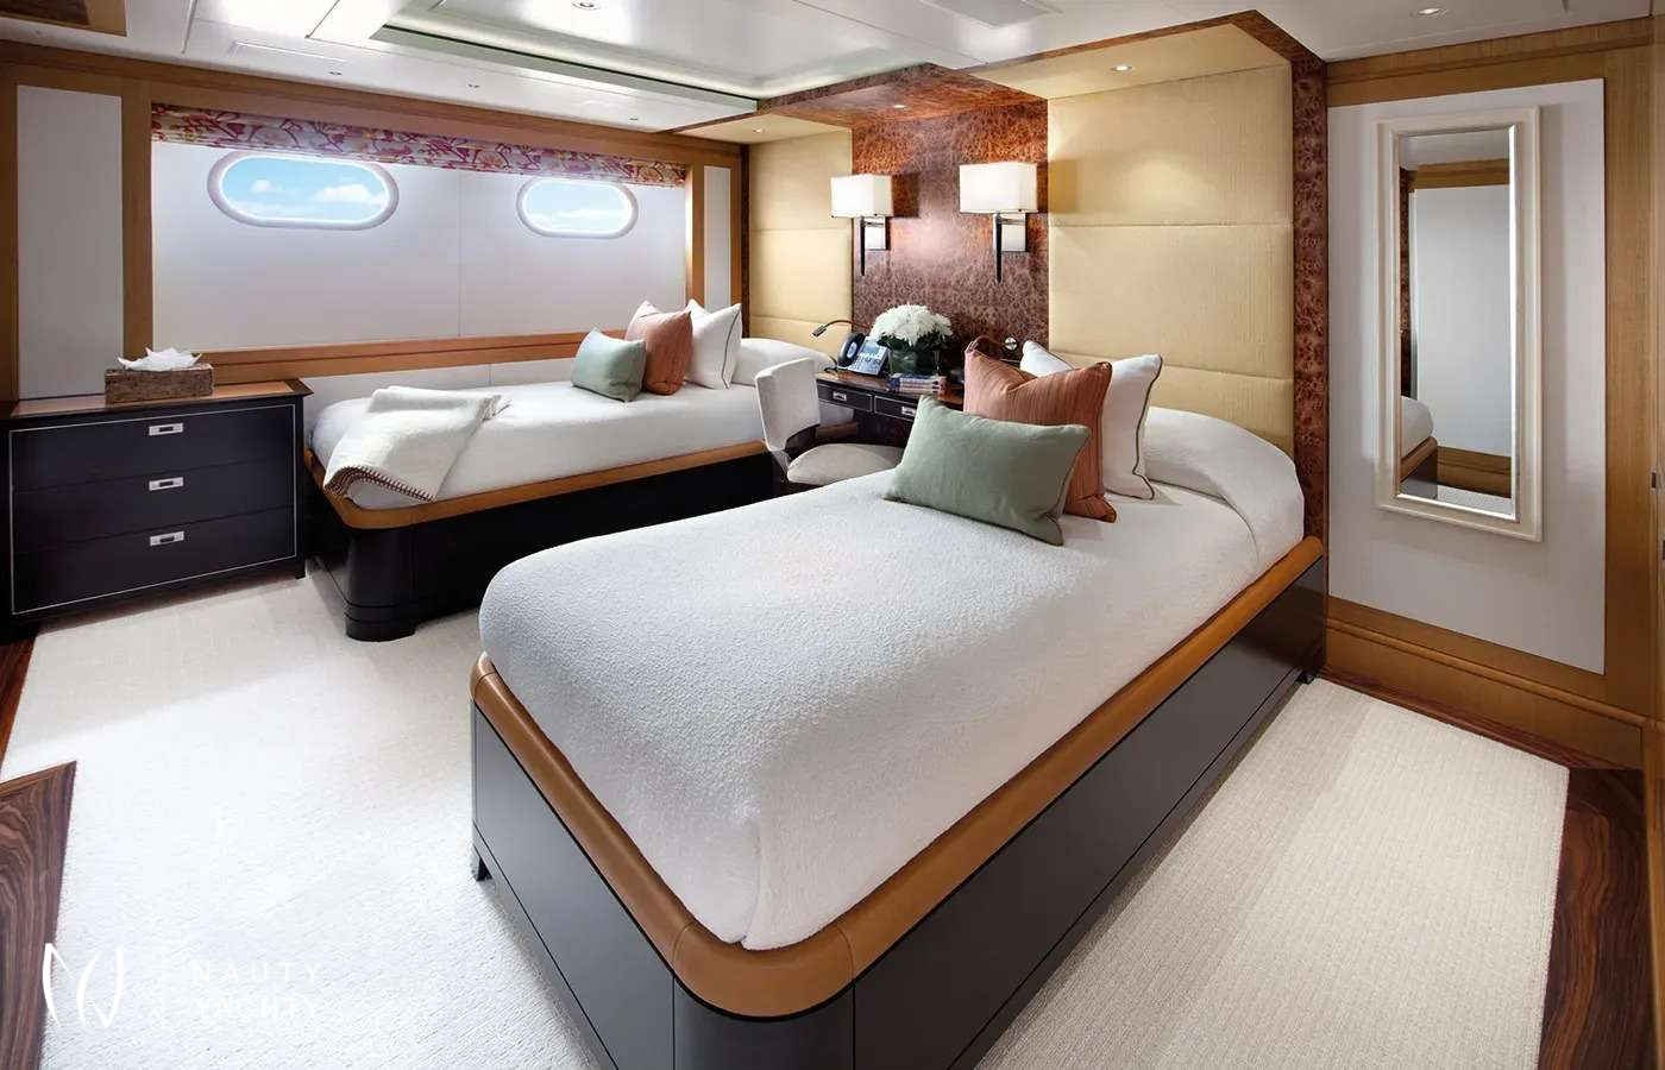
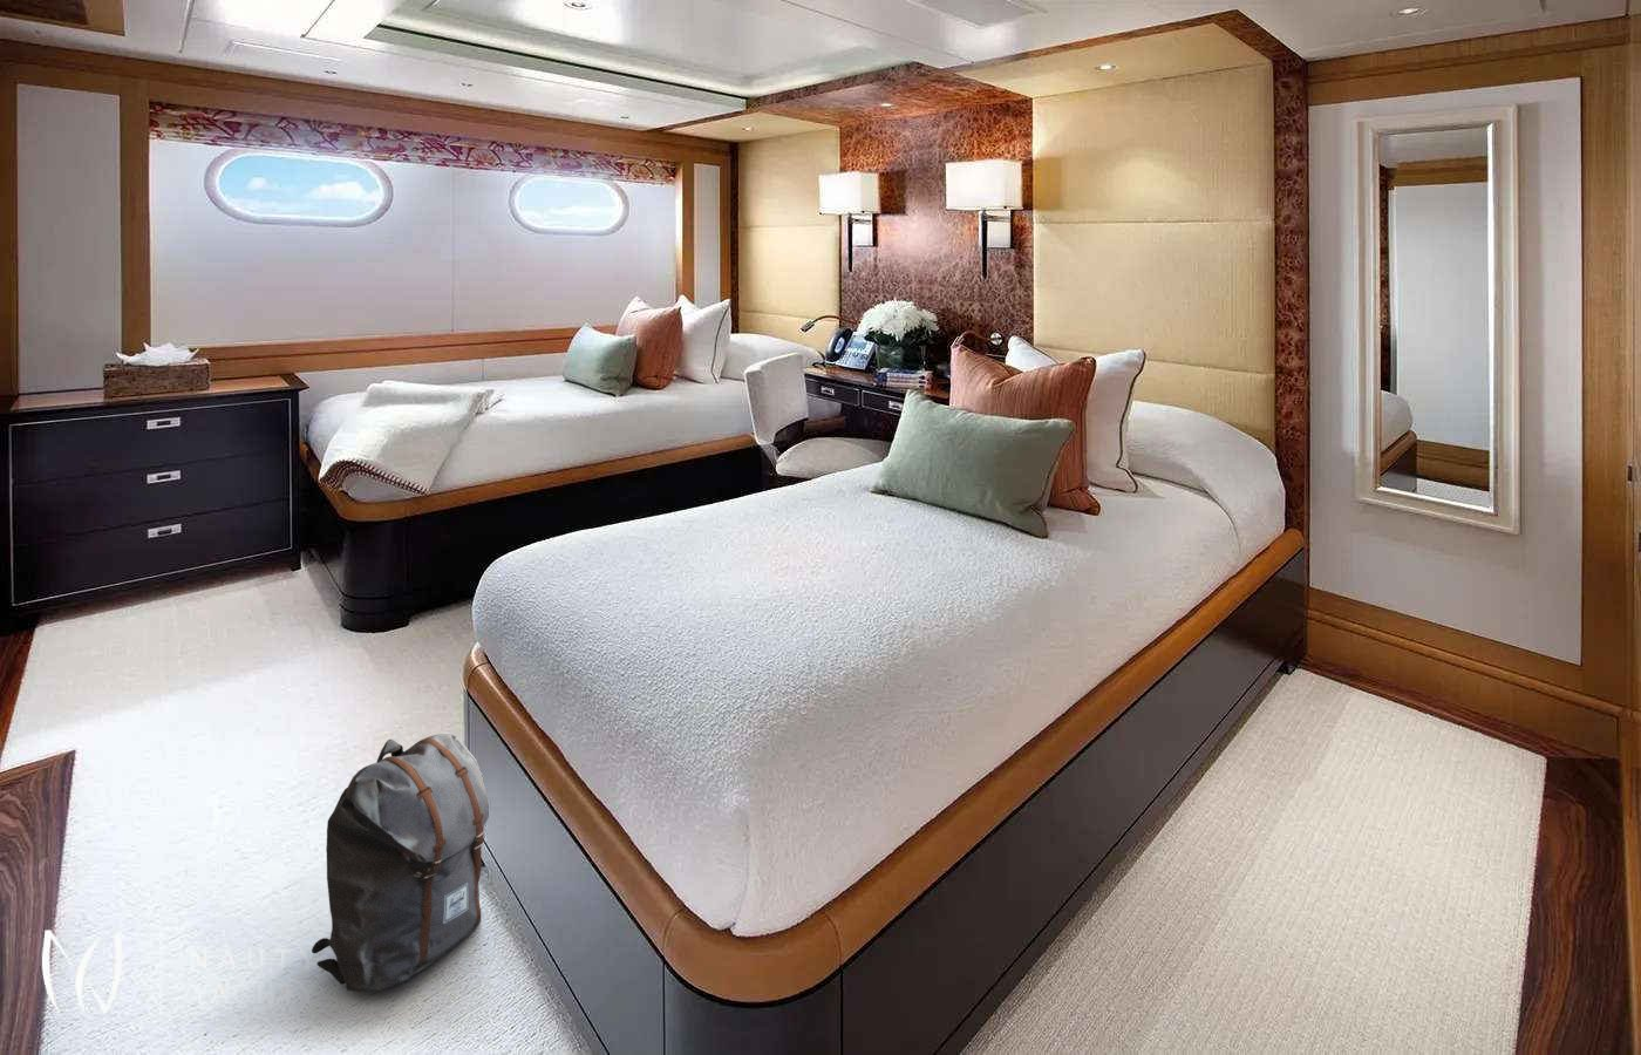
+ backpack (404, 846)
